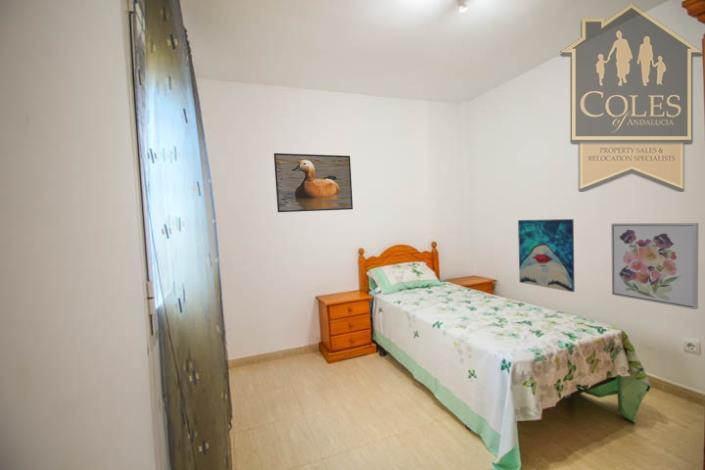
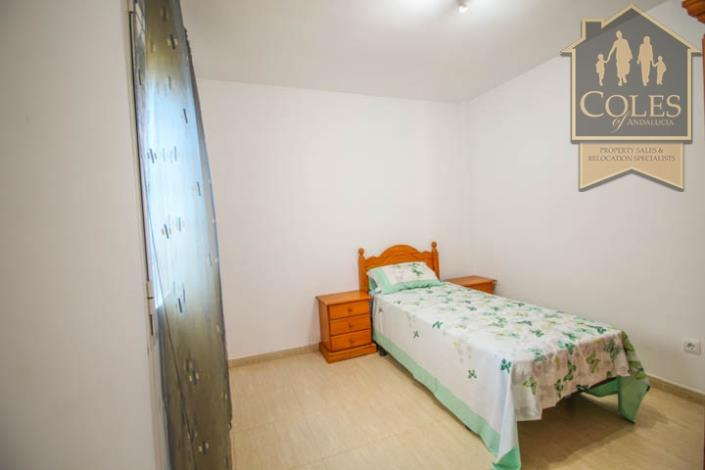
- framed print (315, 182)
- wall art (650, 262)
- wall art (544, 253)
